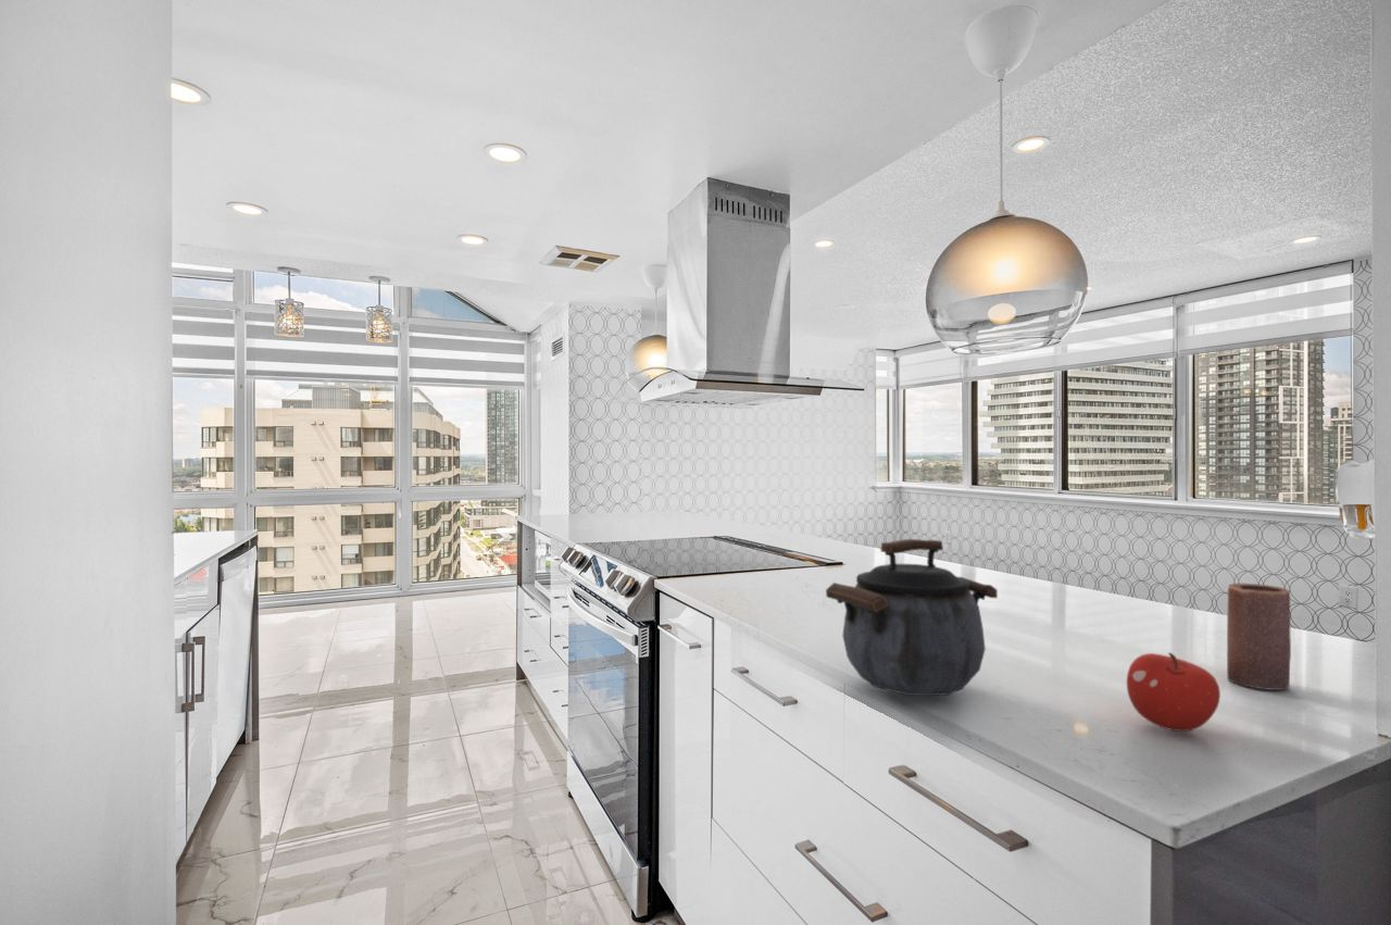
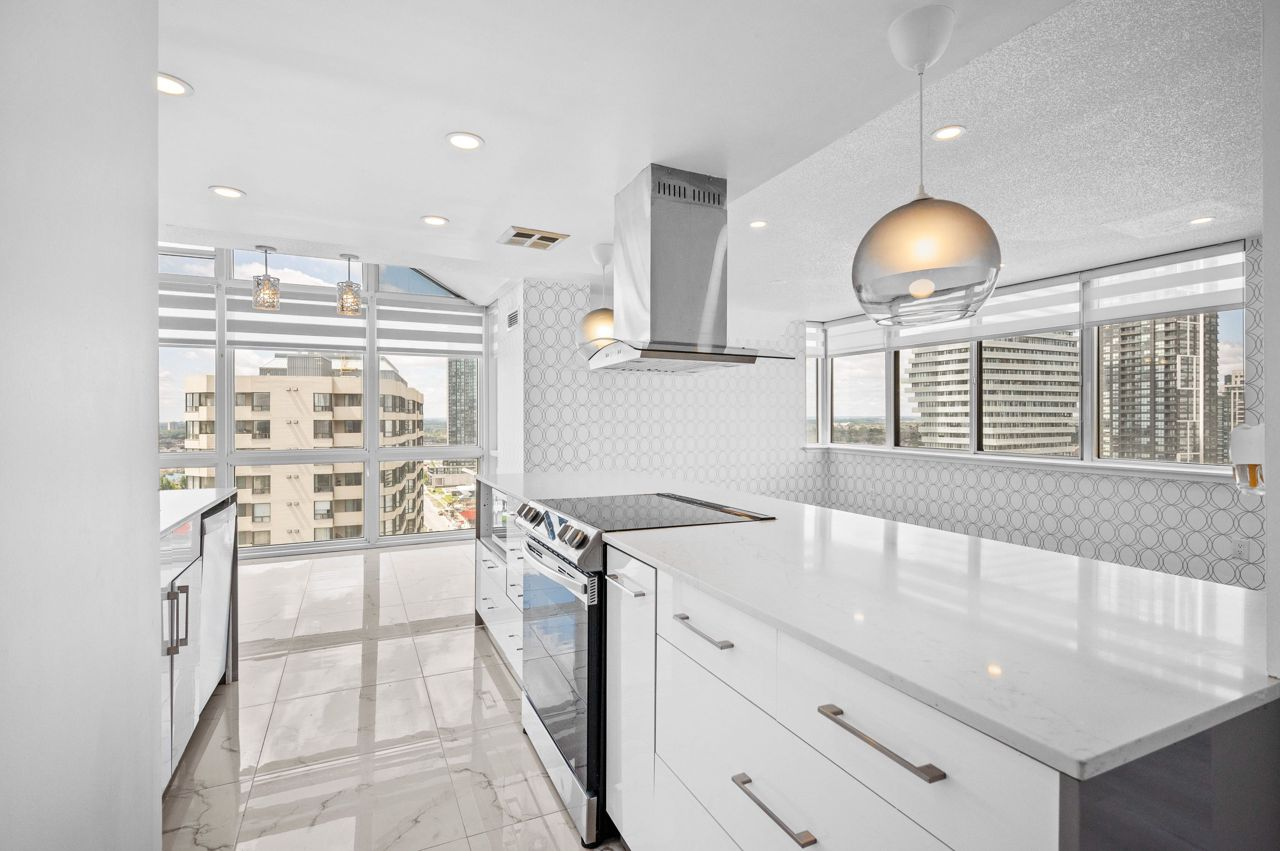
- kettle (911, 614)
- fruit (1170, 687)
- candle (1257, 635)
